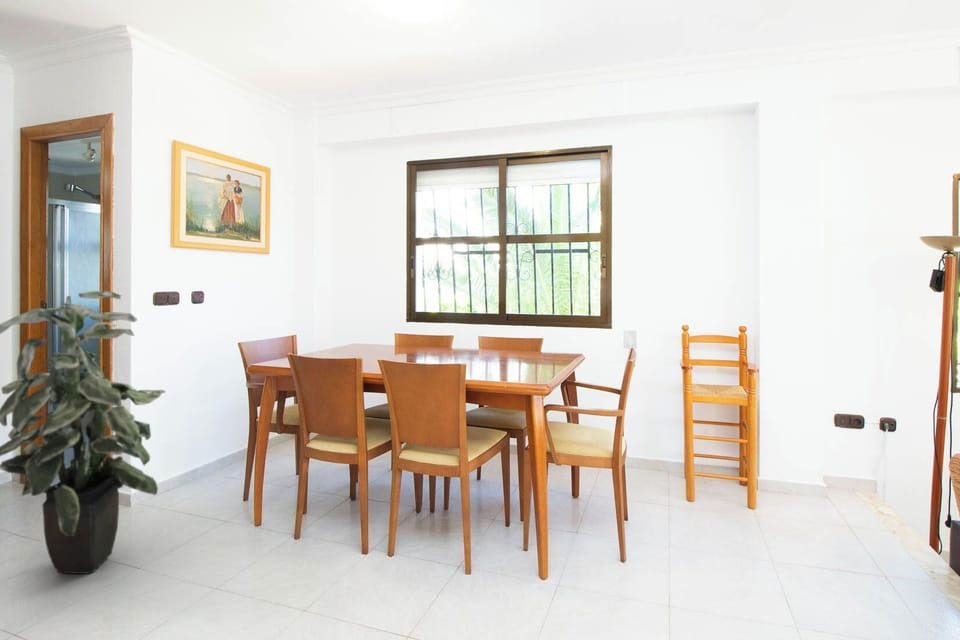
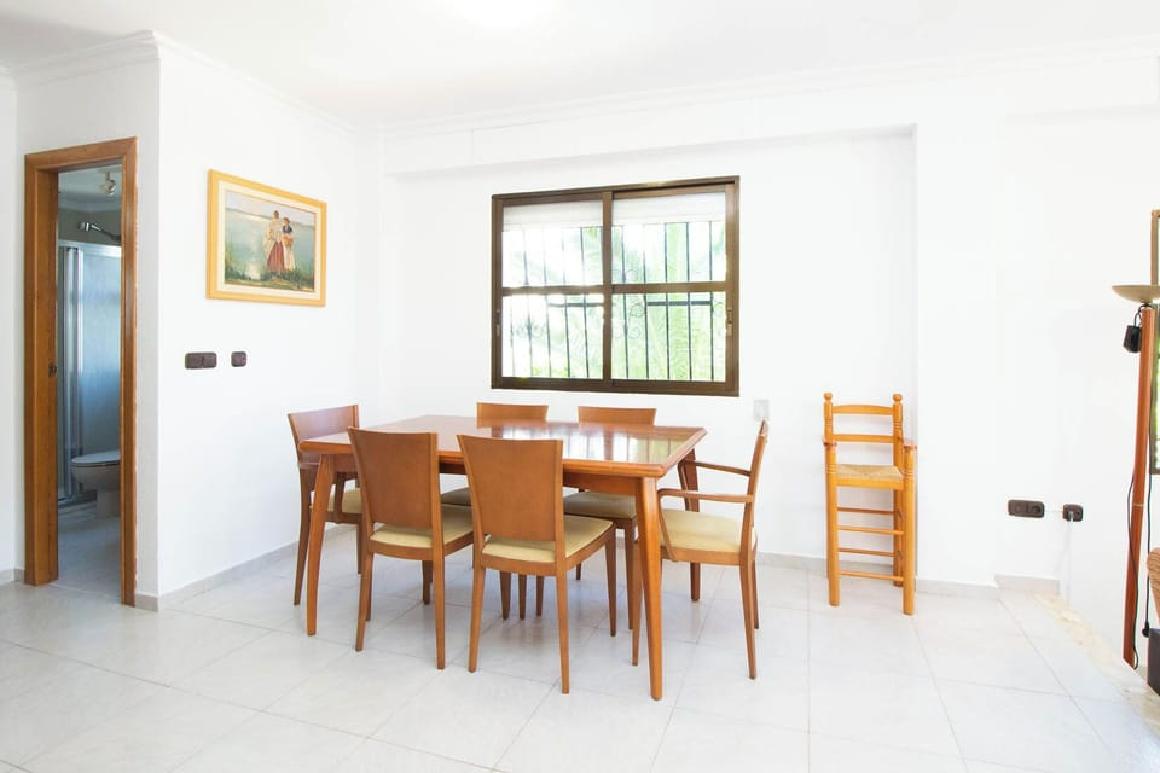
- indoor plant (86, 431)
